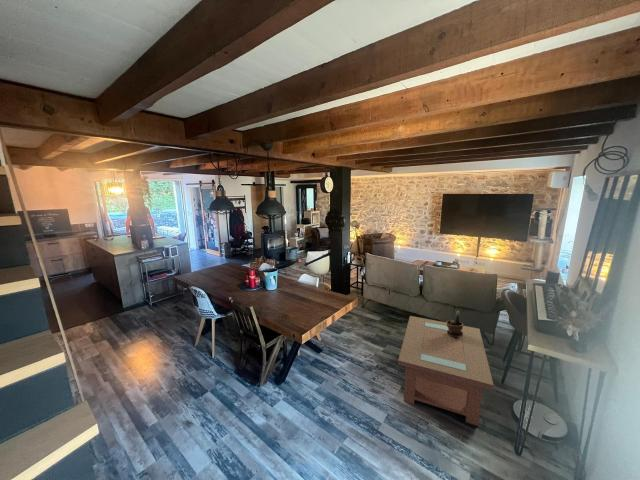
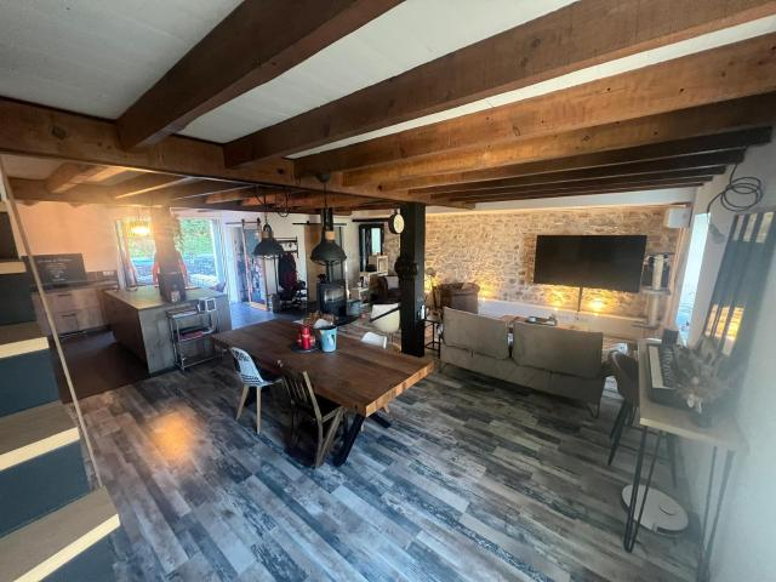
- potted plant (455, 324)
- coffee table (441, 362)
